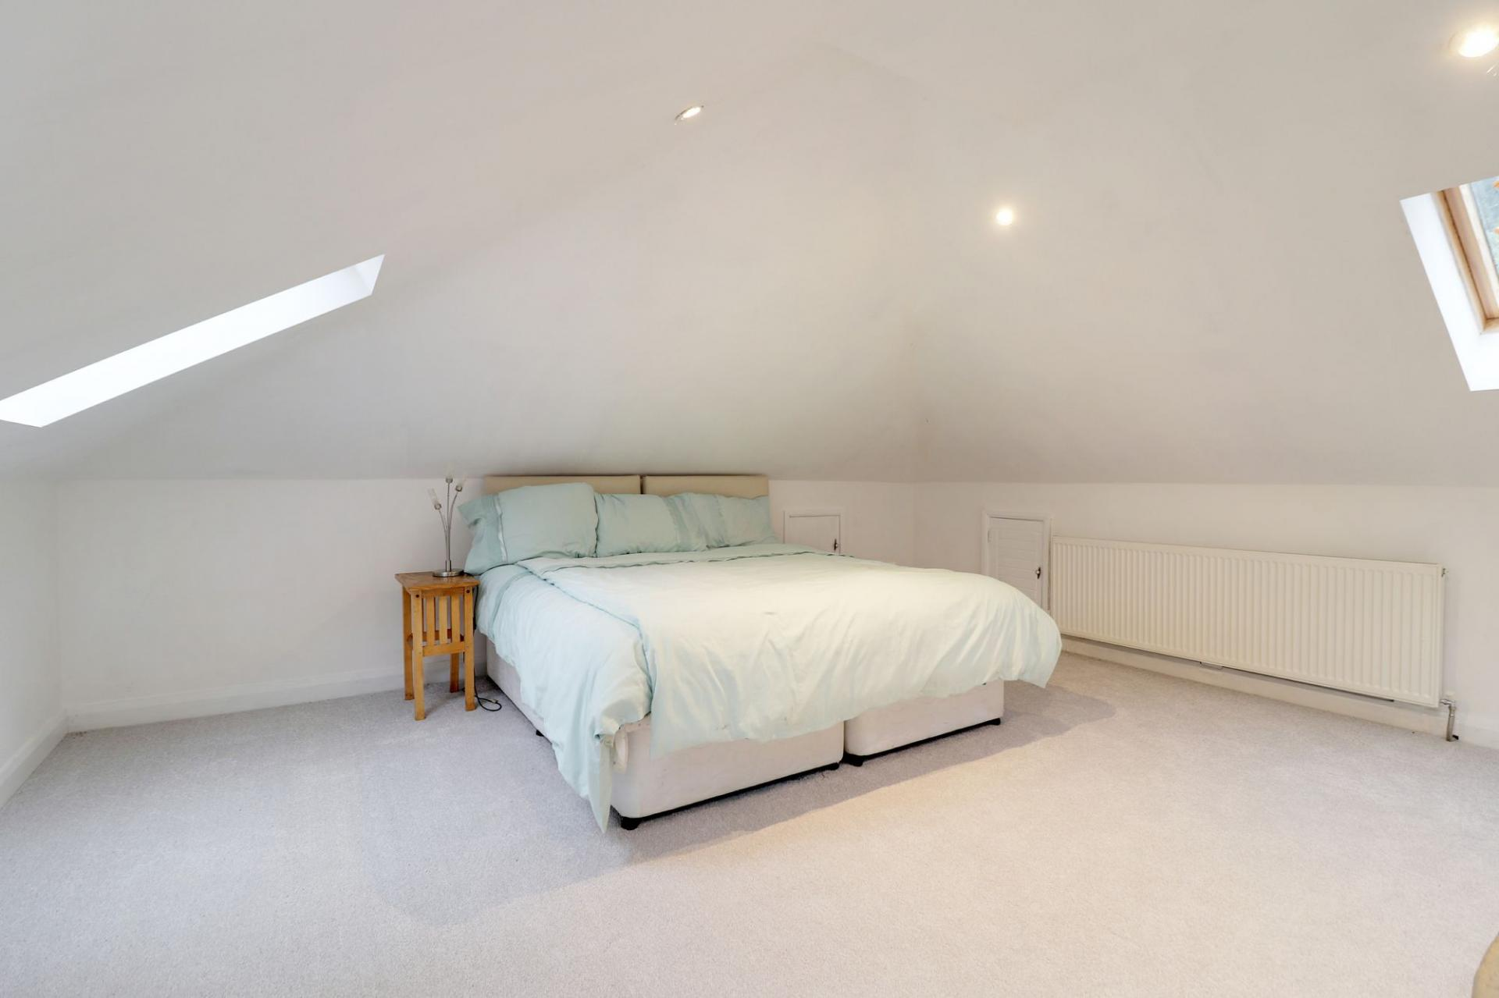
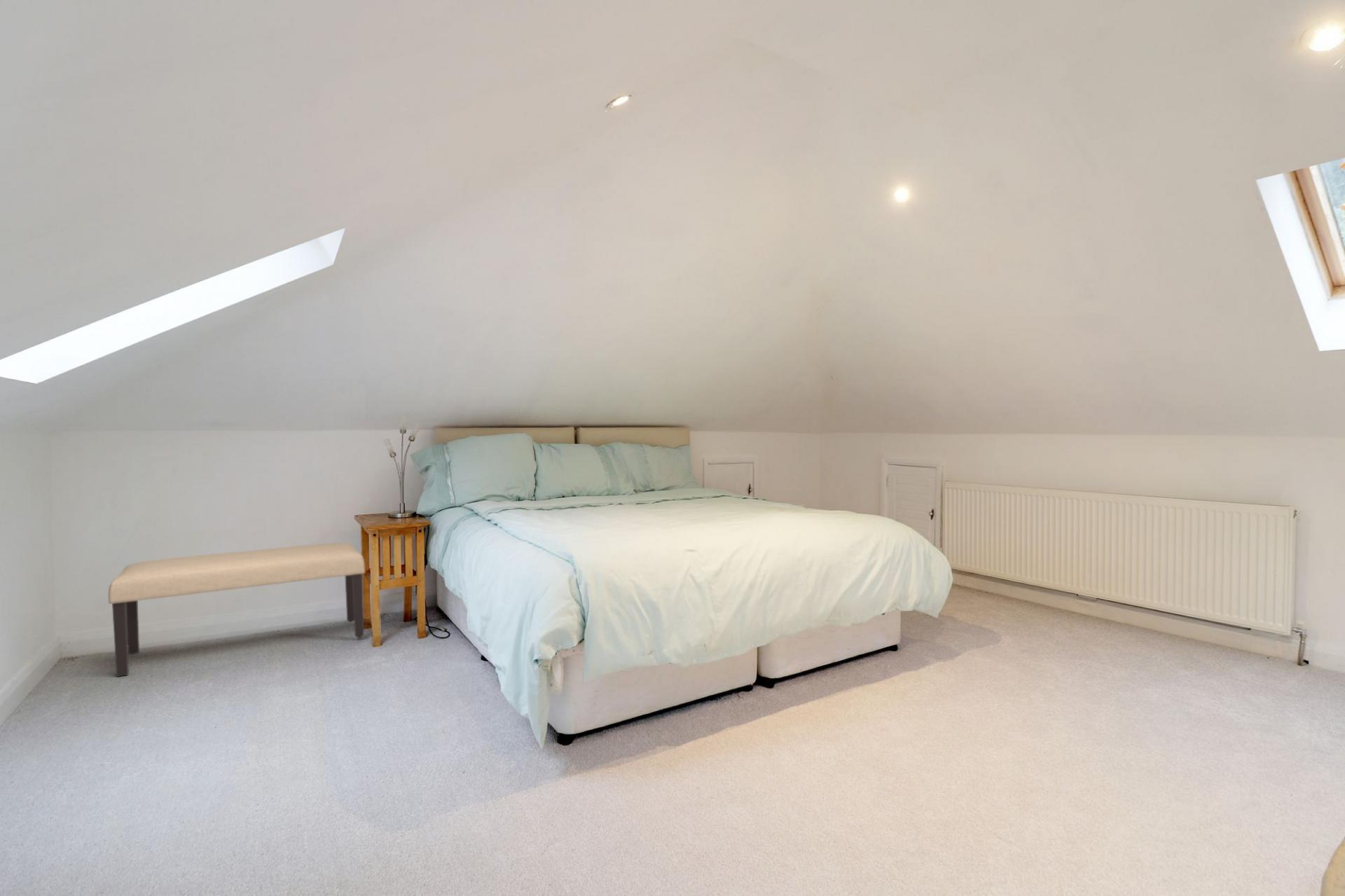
+ bench (247, 587)
